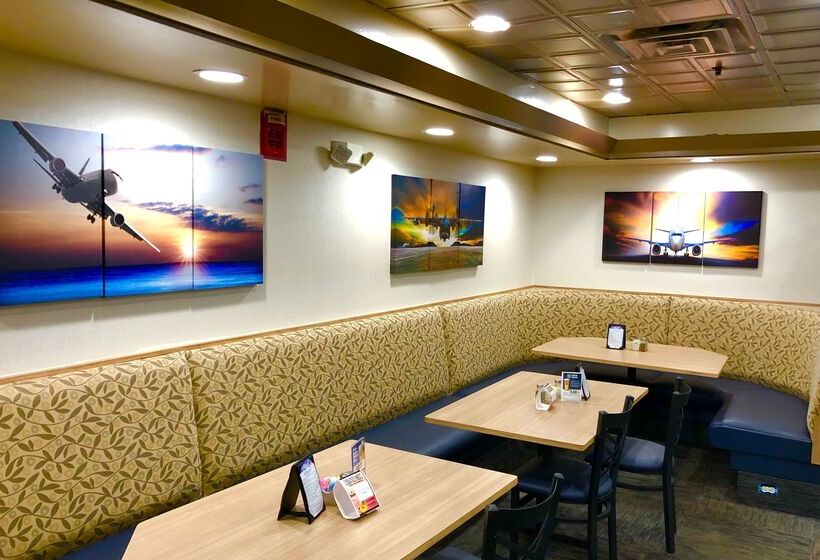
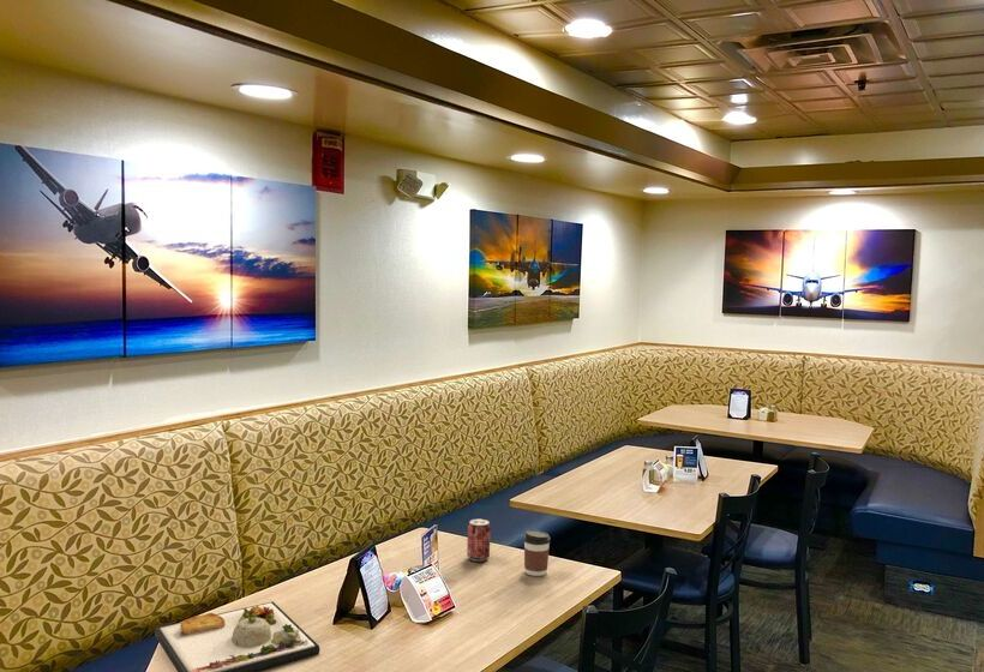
+ coffee cup (536, 552)
+ dinner plate (235, 631)
+ beverage can (478, 539)
